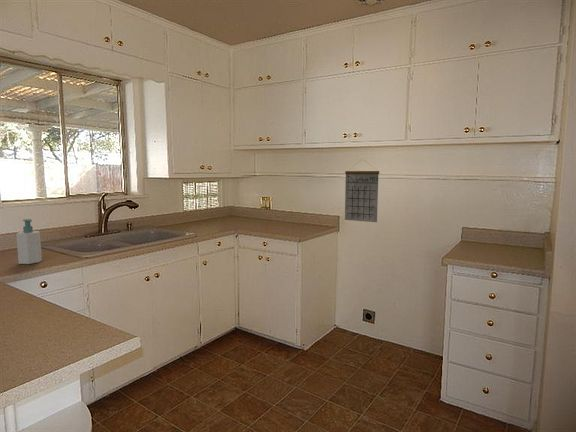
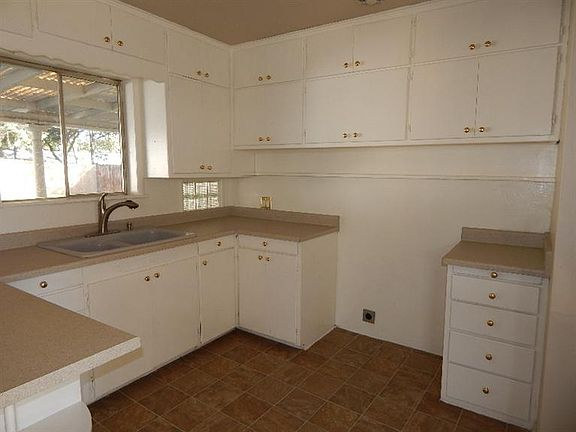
- calendar (361, 190)
- soap bottle (28, 240)
